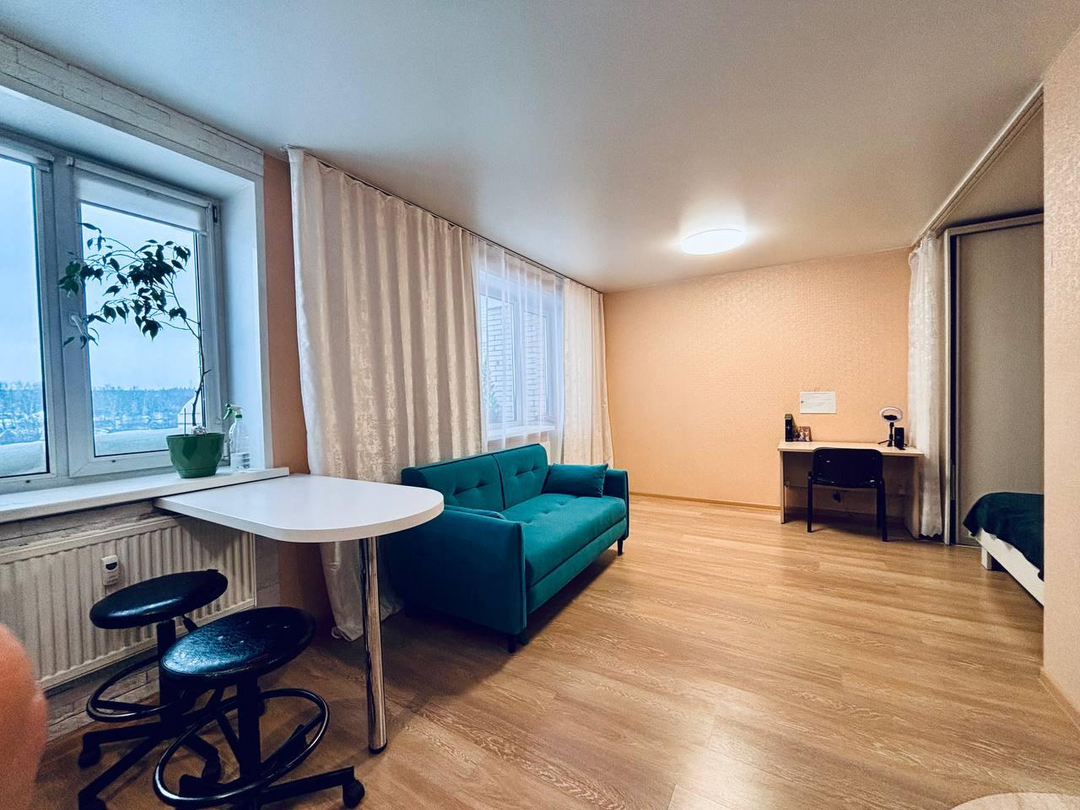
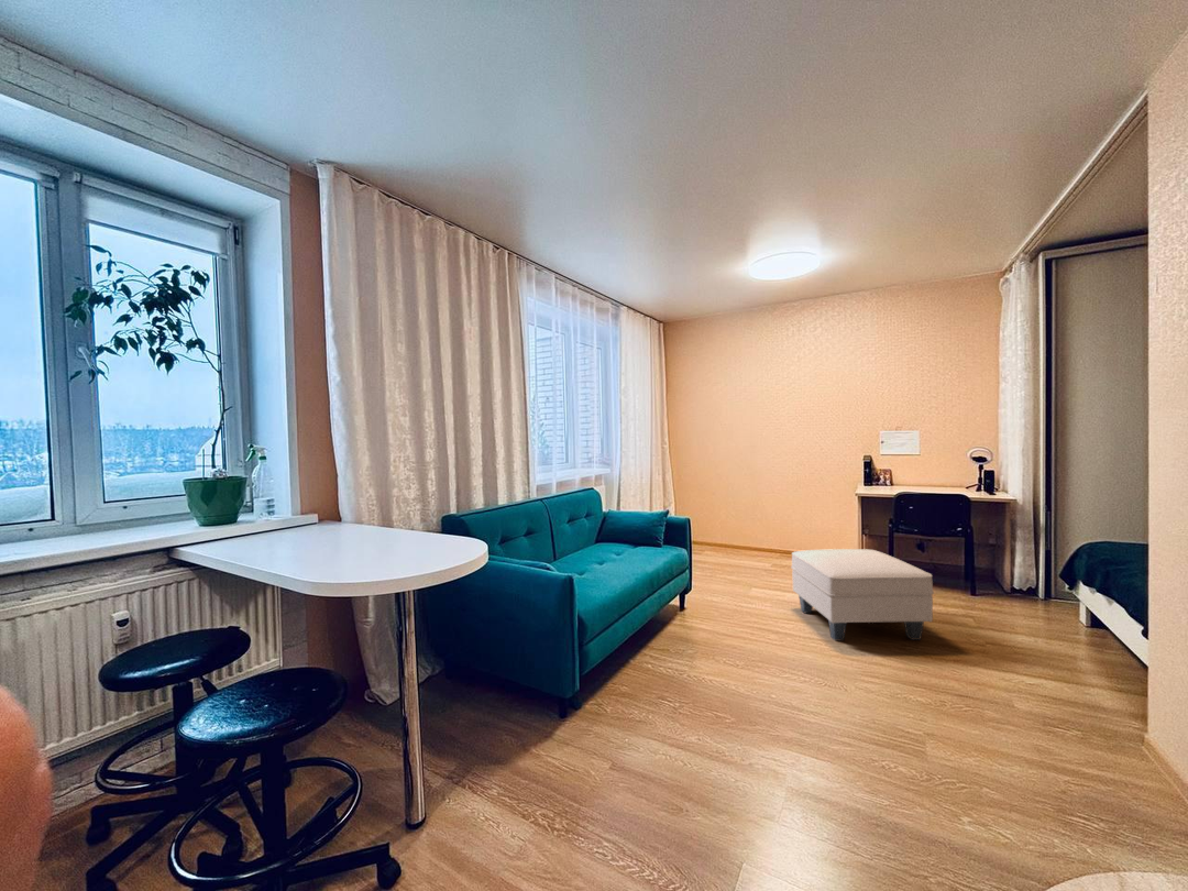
+ ottoman (856, 590)
